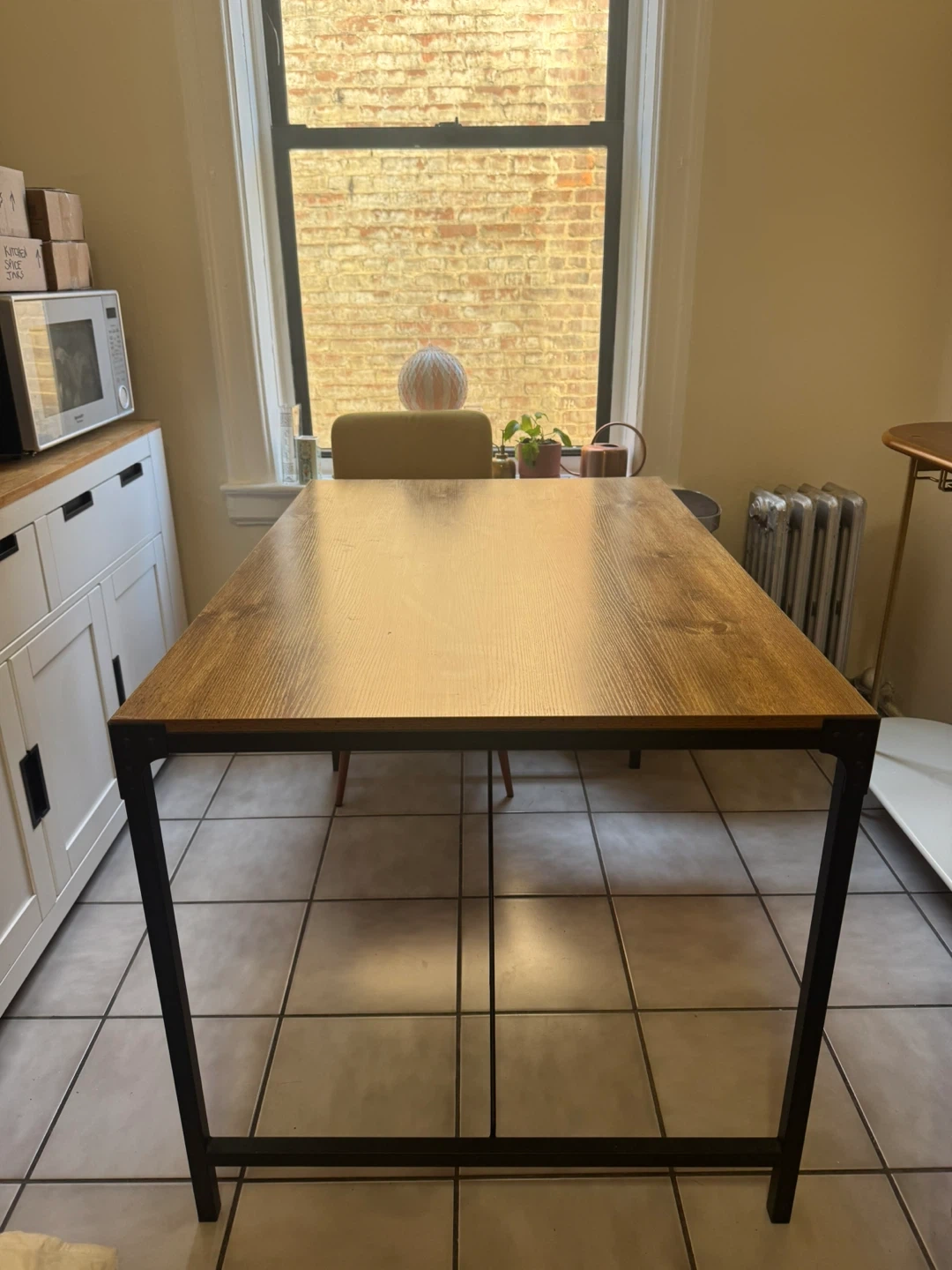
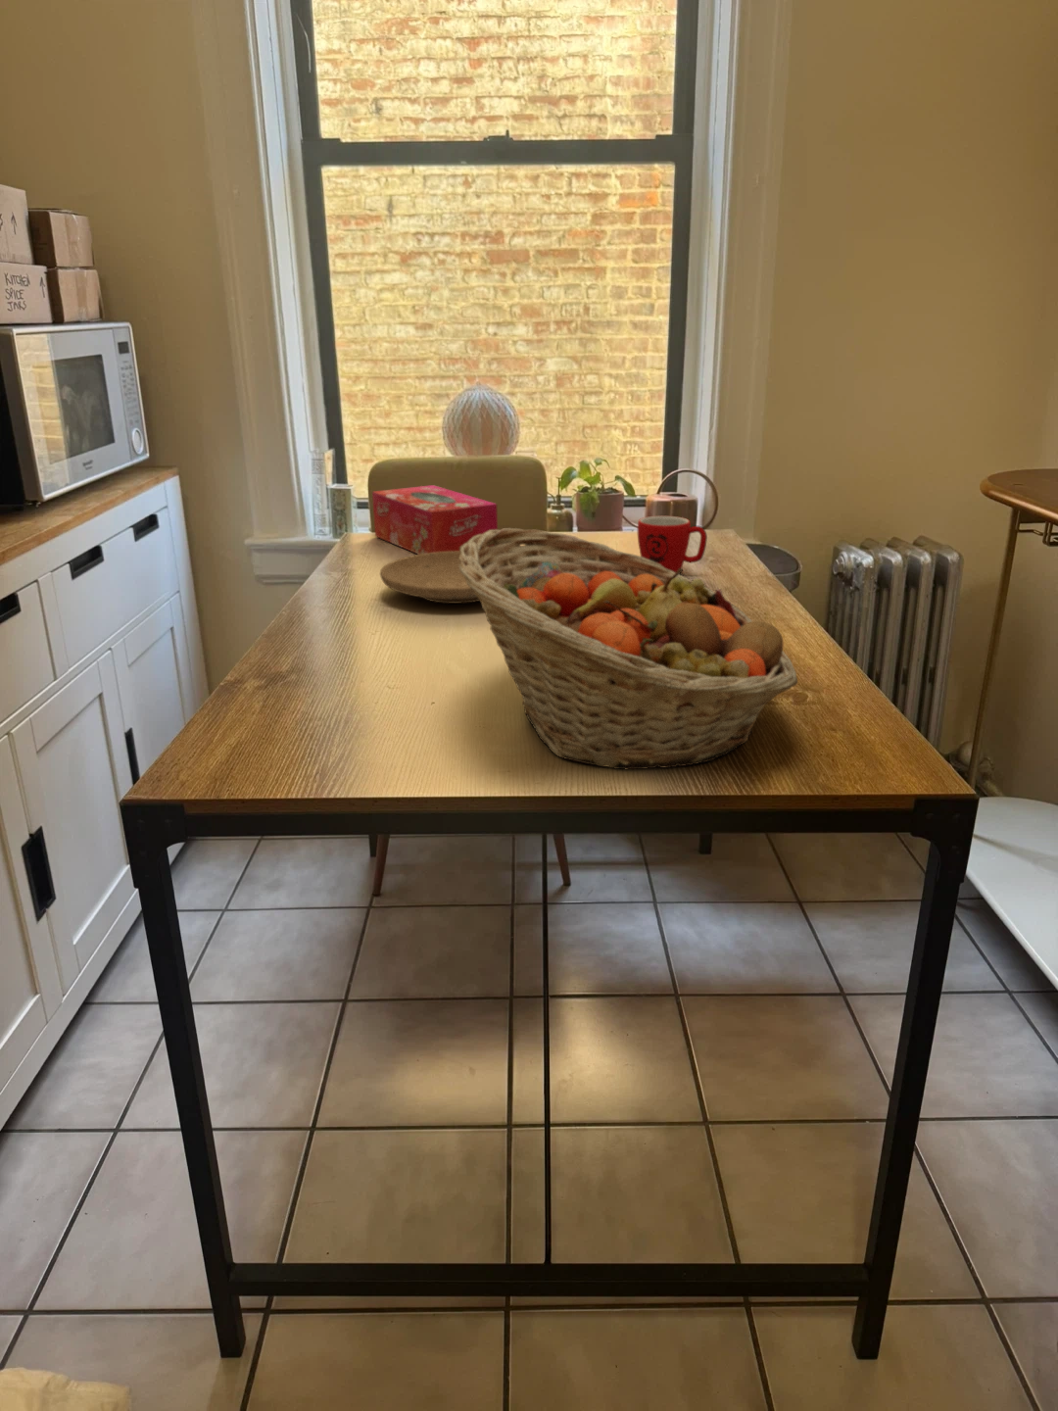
+ mug (671, 547)
+ plate (458, 580)
+ fruit basket (623, 632)
+ tissue box (433, 520)
